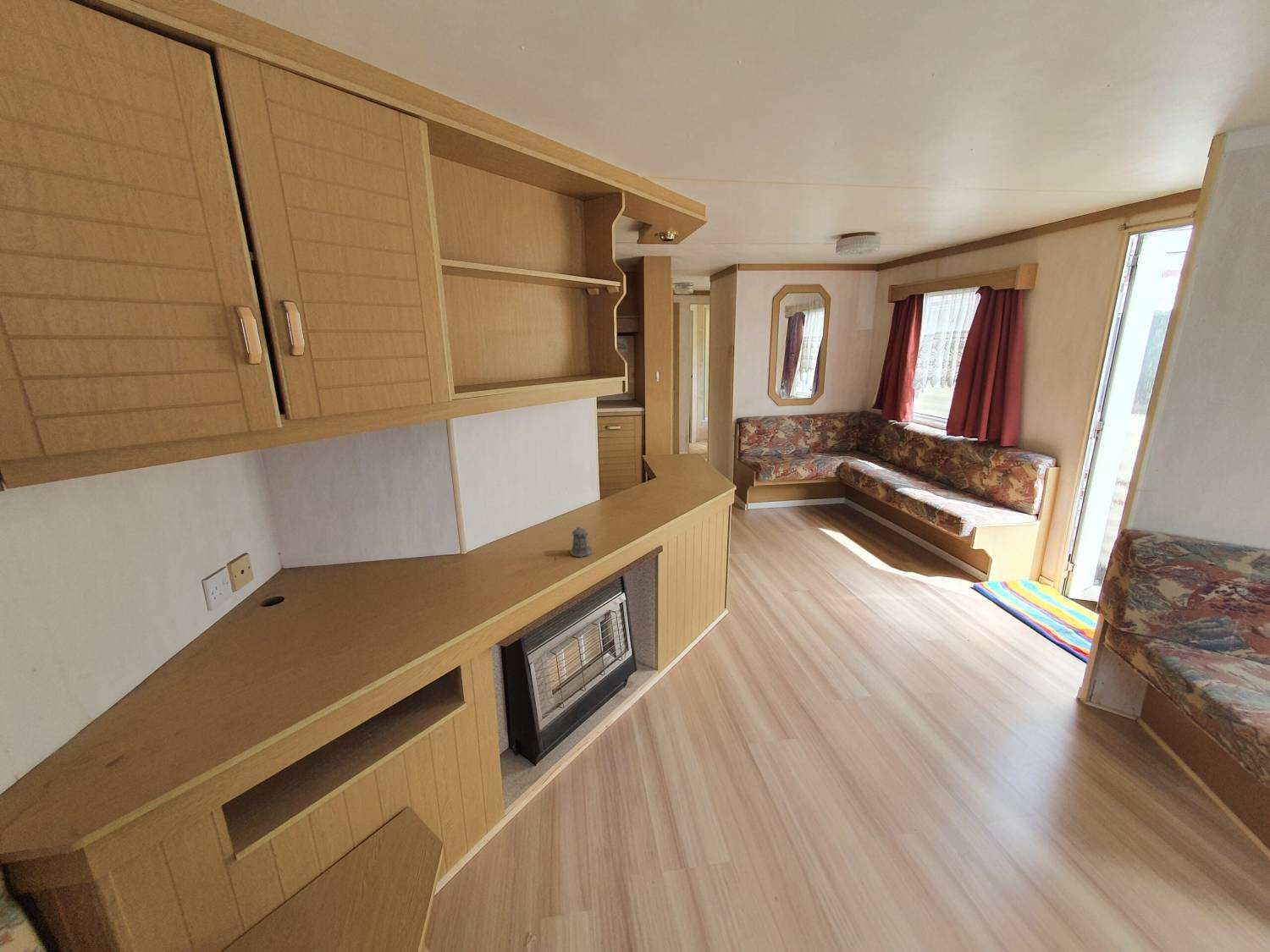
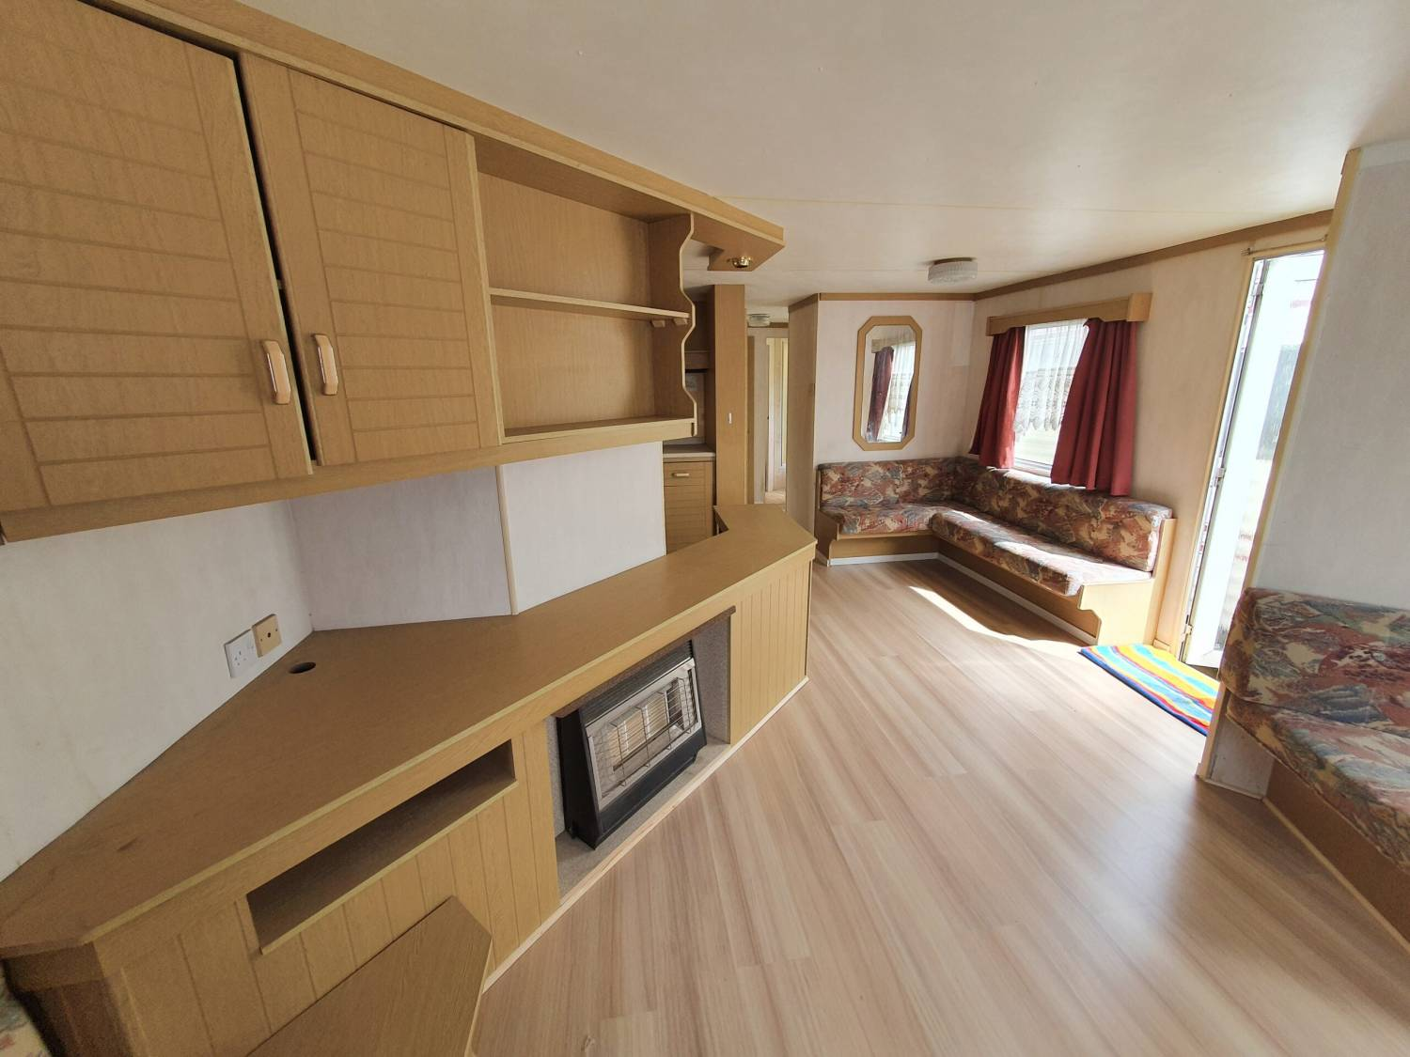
- pepper shaker (580, 541)
